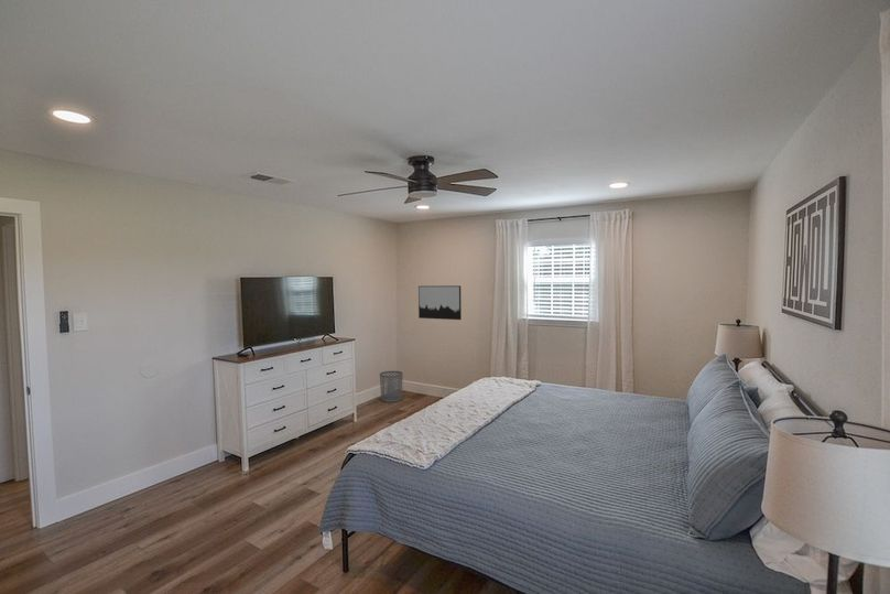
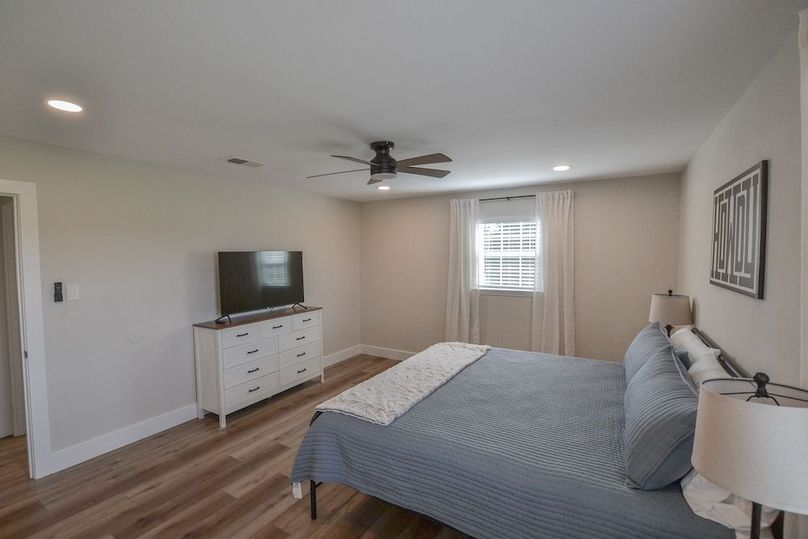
- wall art (438, 302)
- waste bin (391, 386)
